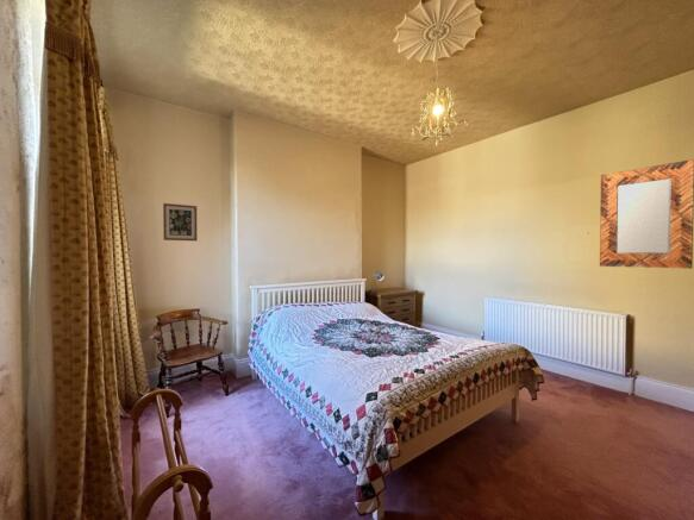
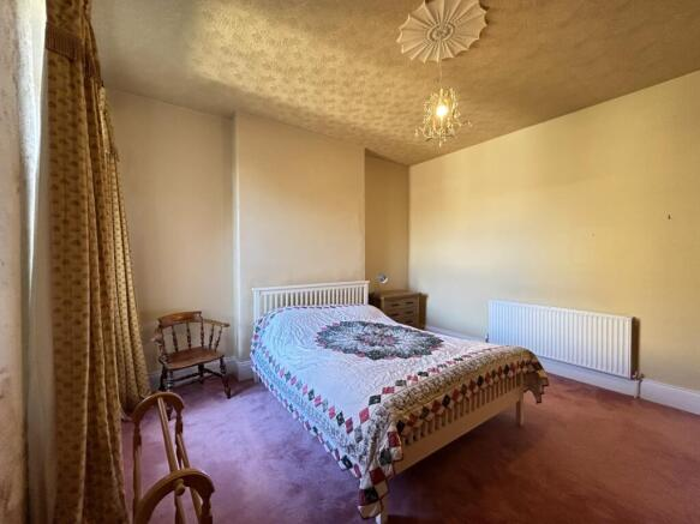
- home mirror (642, 218)
- wall art (180, 223)
